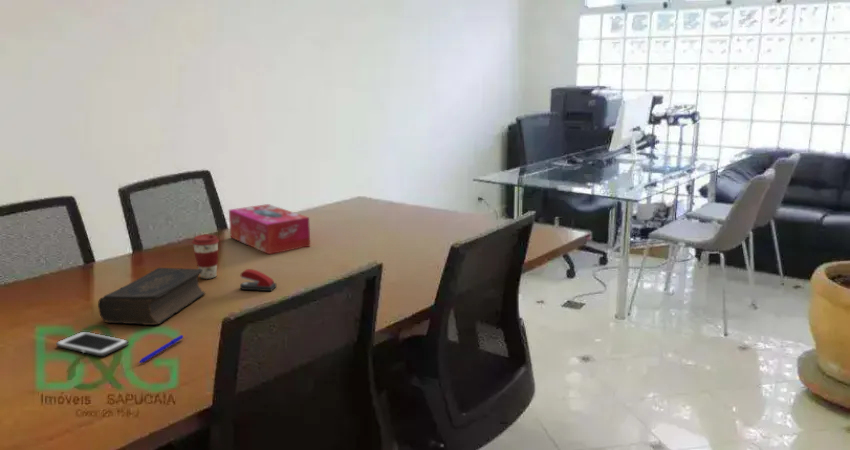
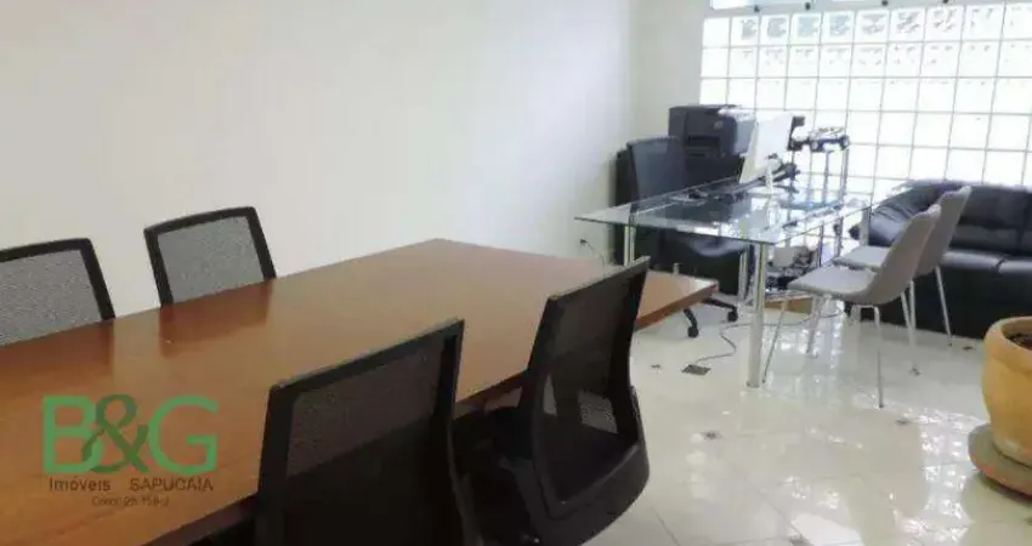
- stapler (256, 279)
- cell phone (92, 343)
- tissue box (268, 227)
- coffee cup (206, 256)
- book (155, 293)
- pen (161, 349)
